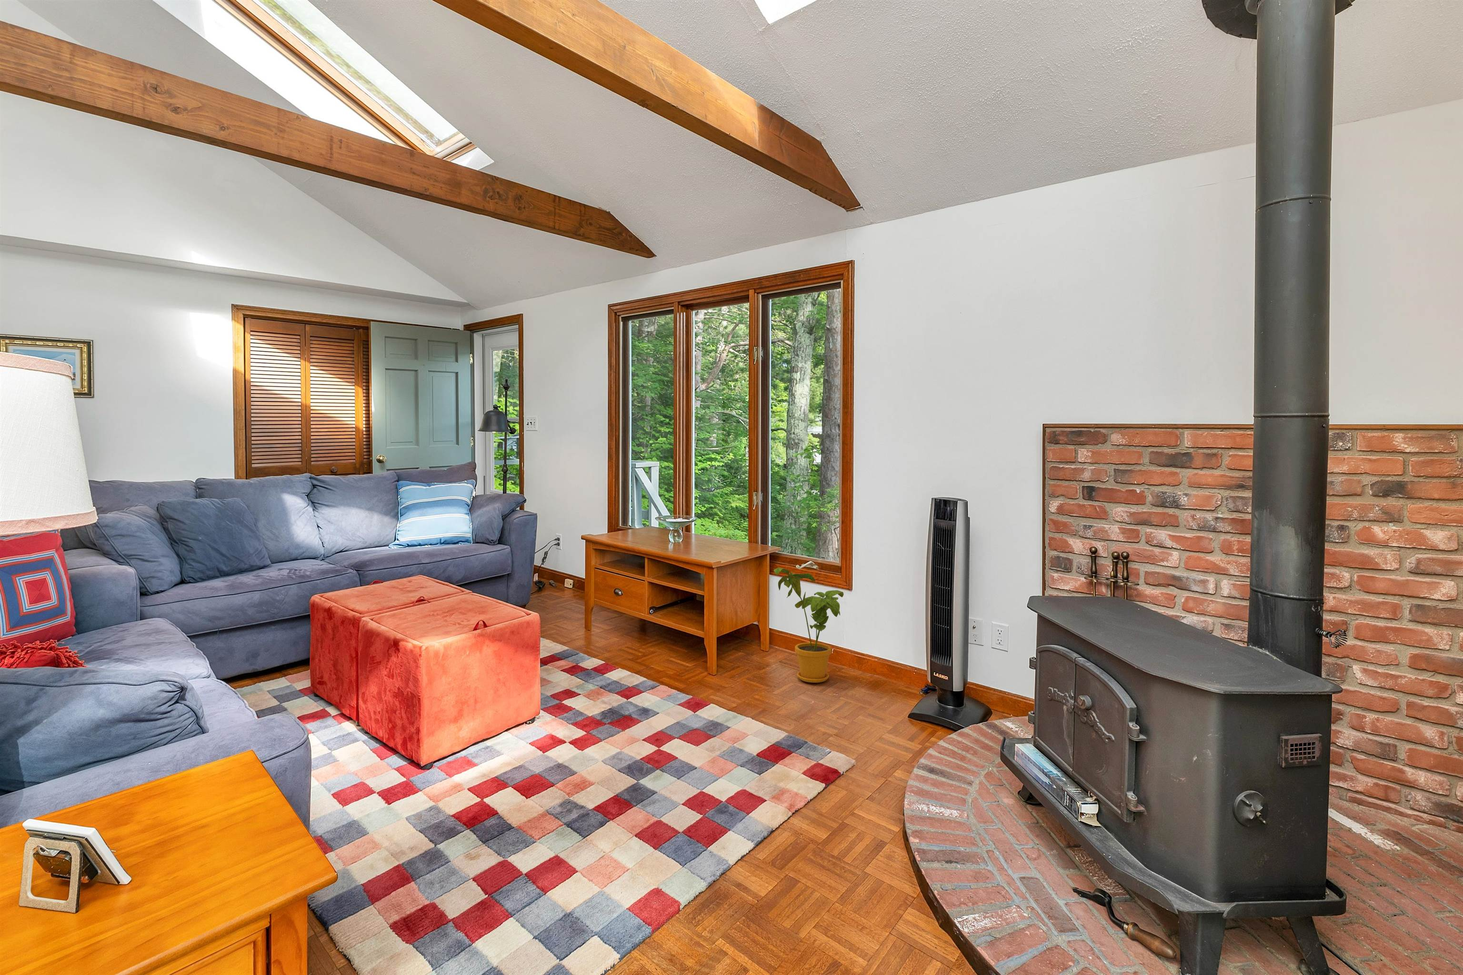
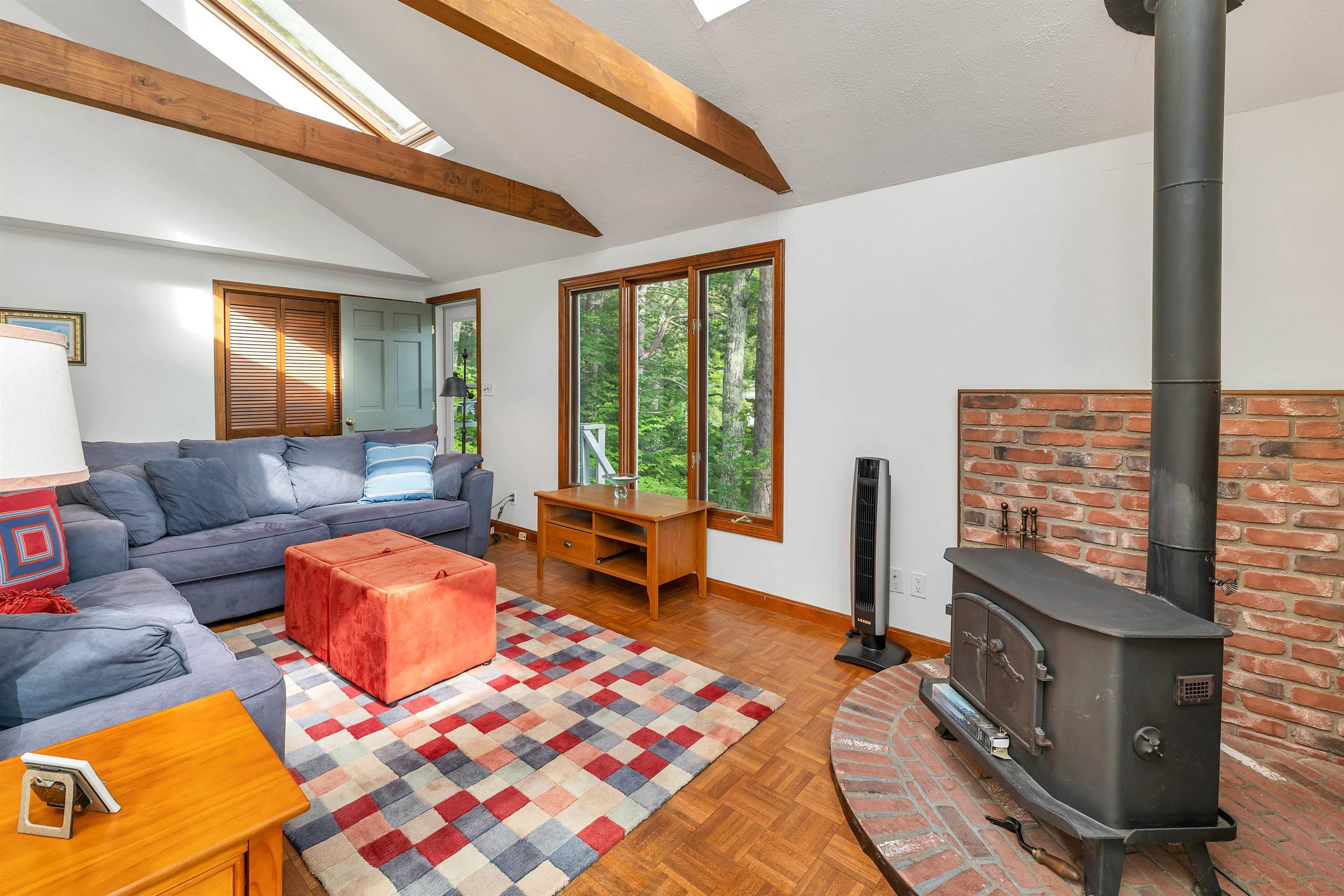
- house plant (819, 620)
